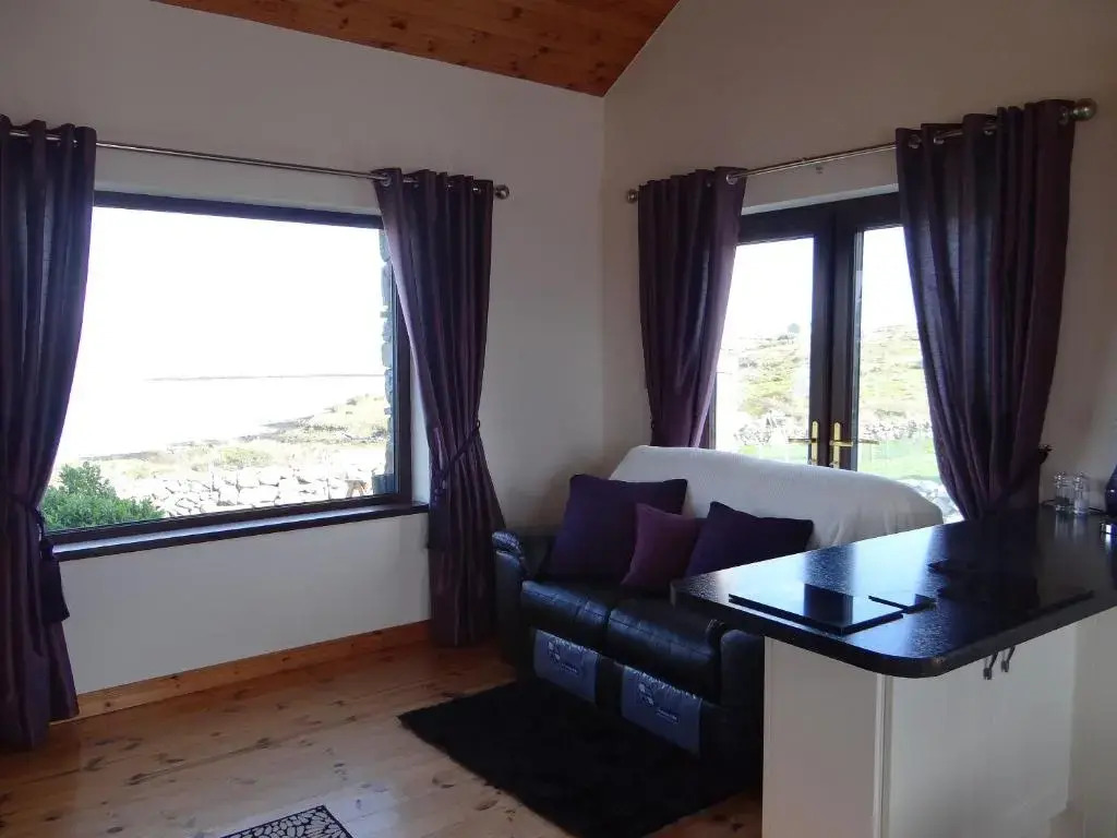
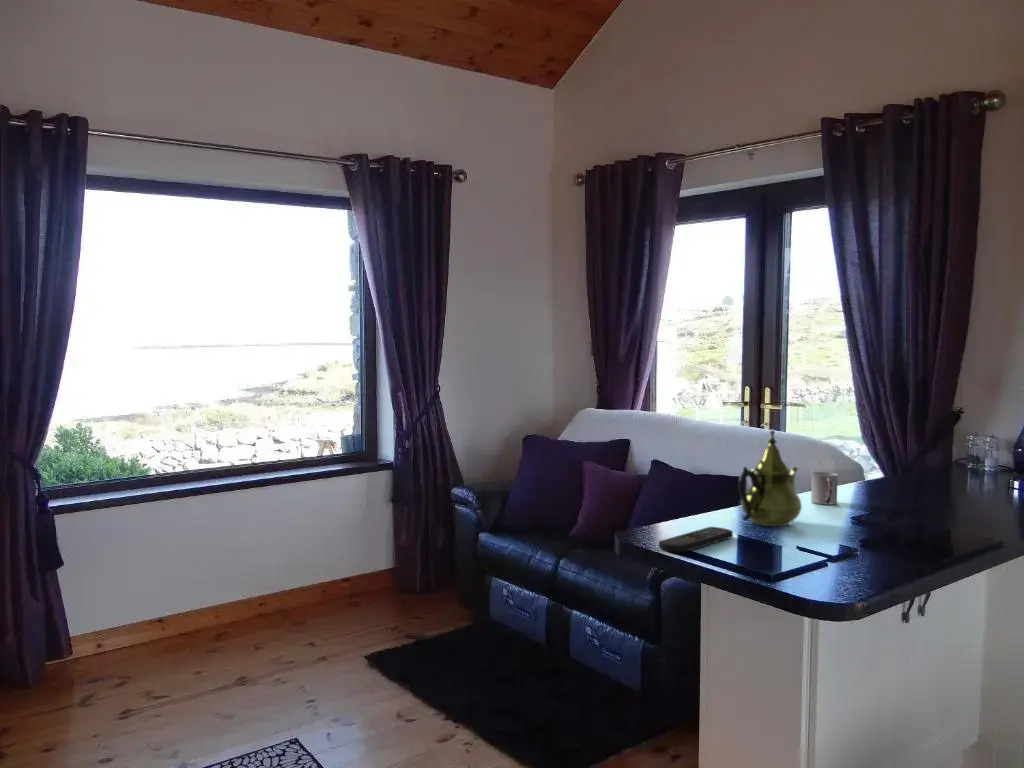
+ remote control (696, 538)
+ cup (825, 488)
+ teapot (770, 476)
